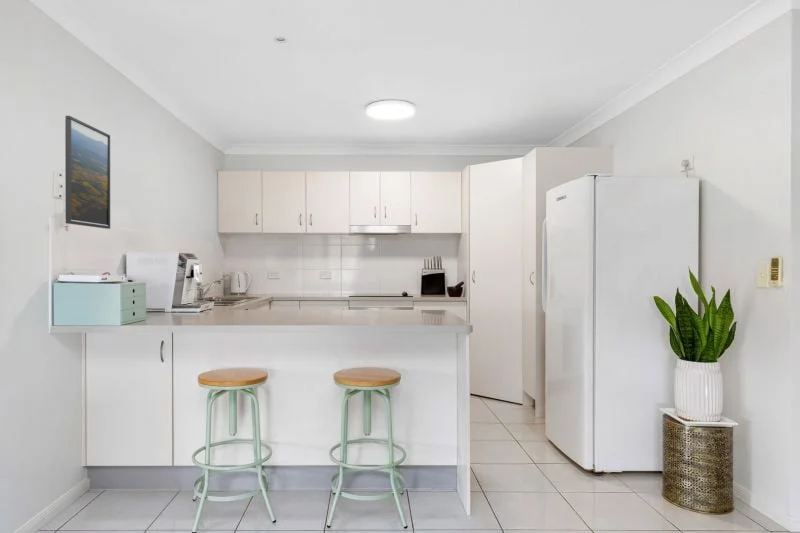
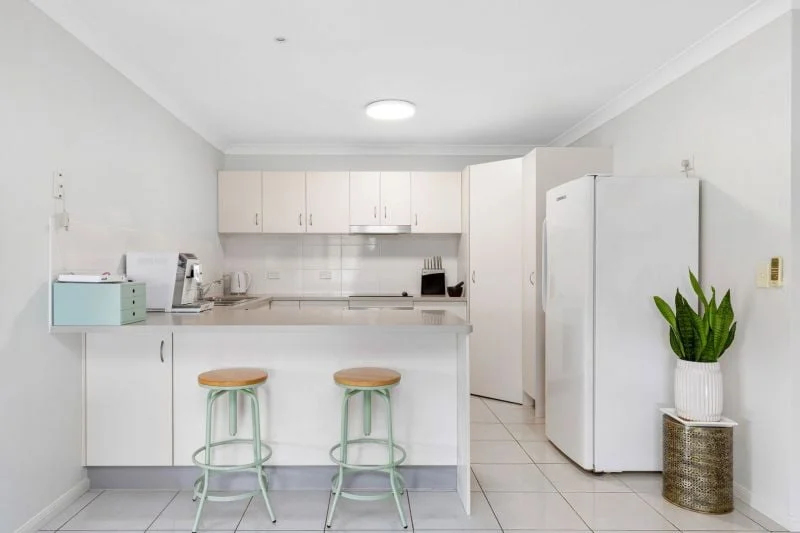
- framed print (89, 176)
